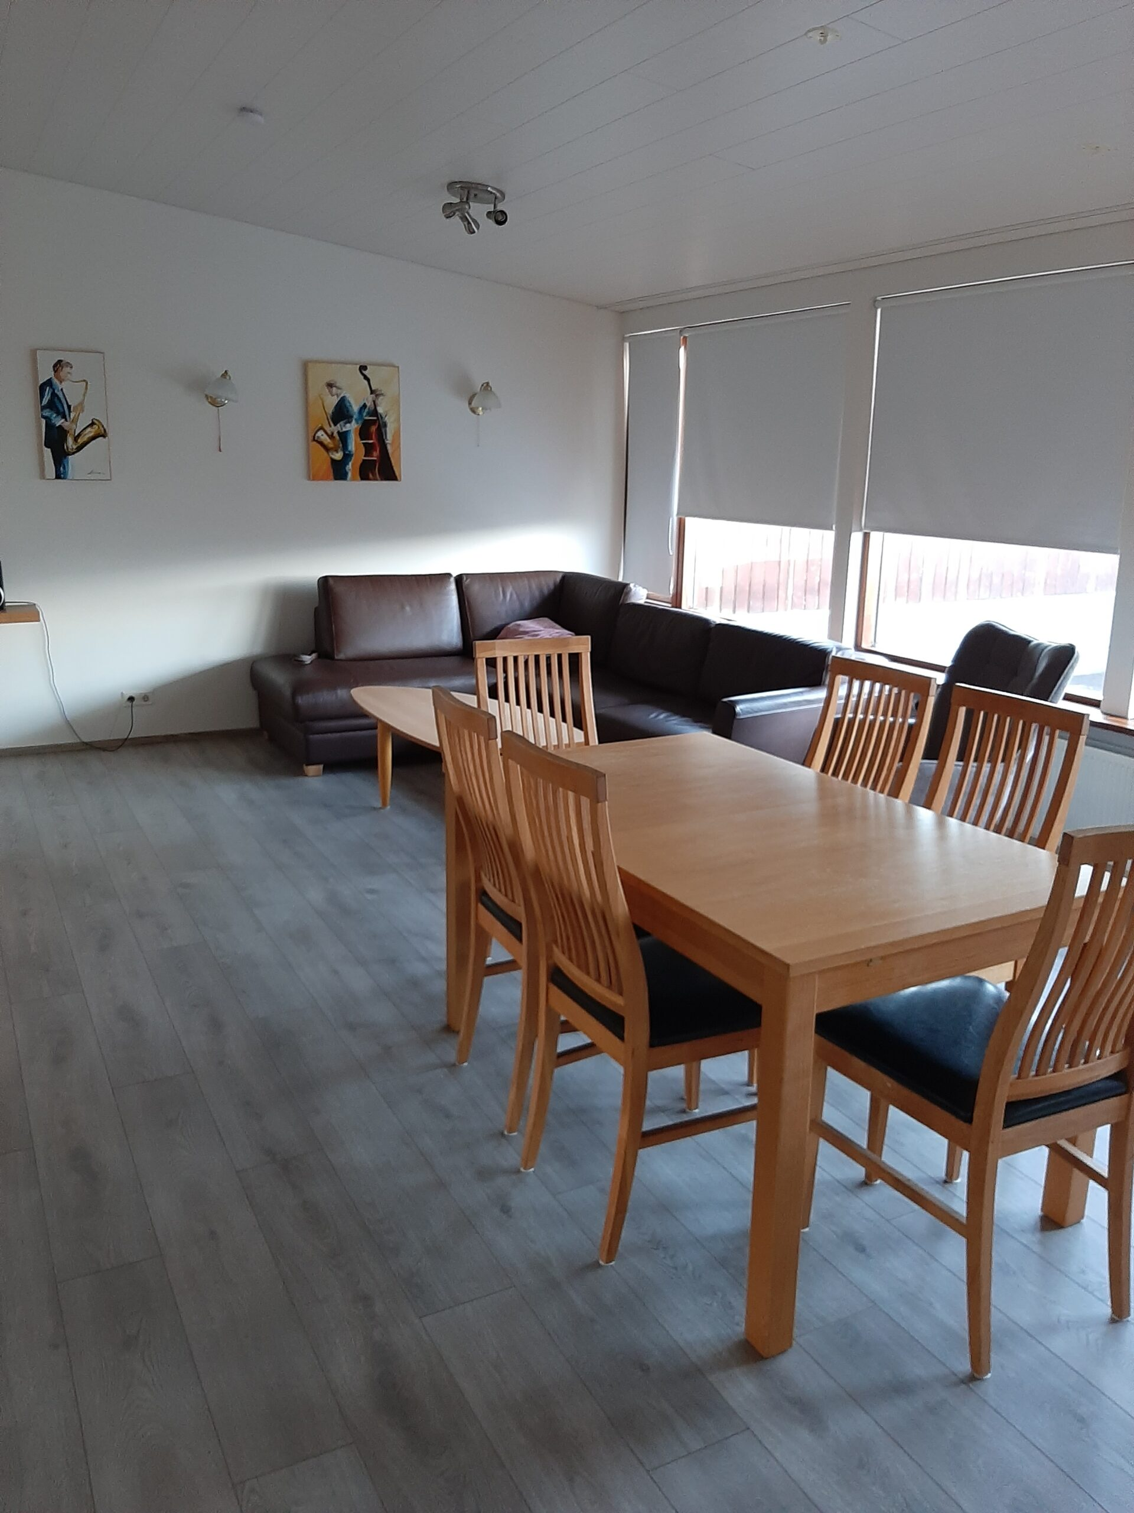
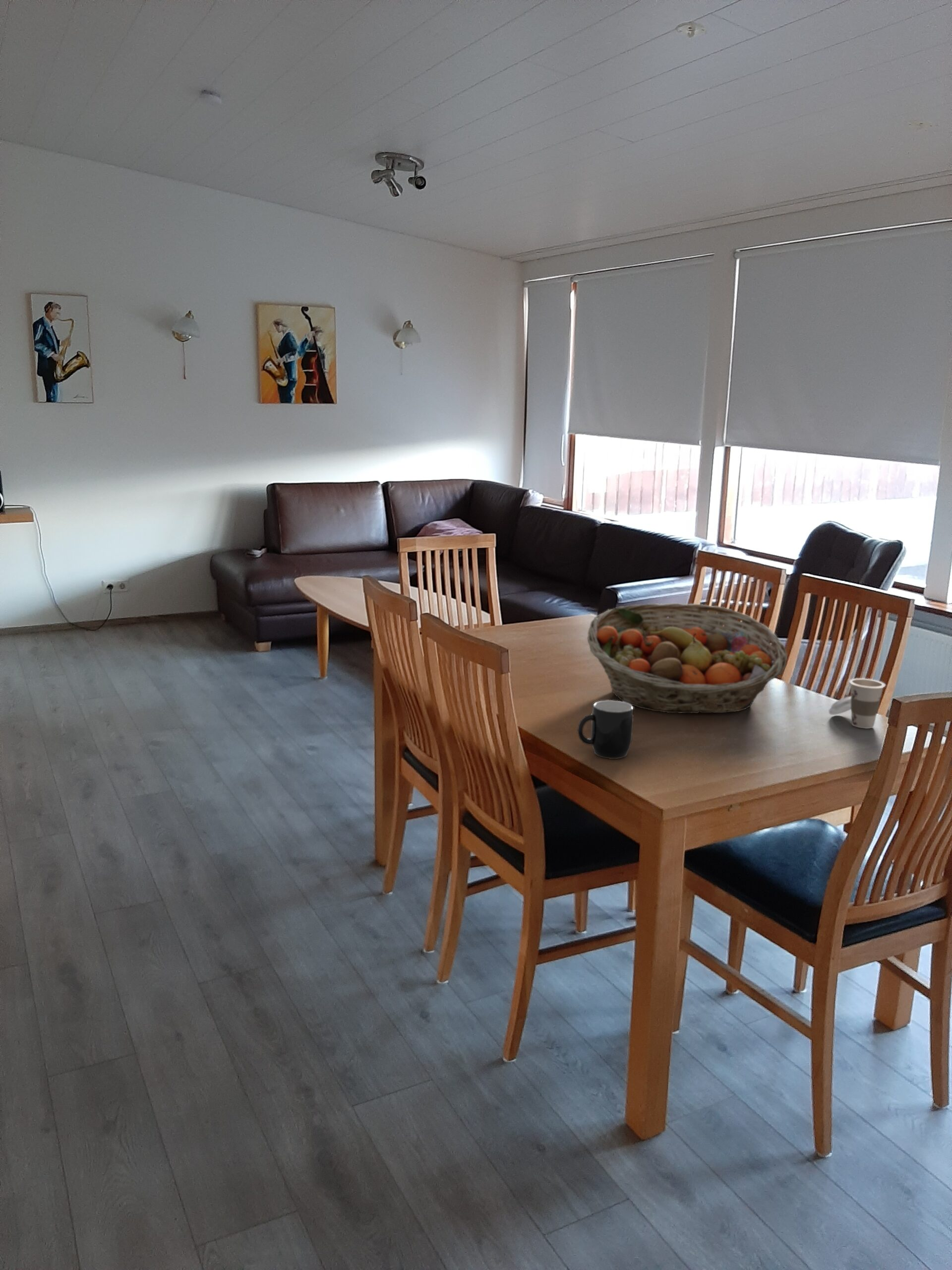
+ fruit basket (684, 657)
+ mug (605, 730)
+ cup (856, 701)
